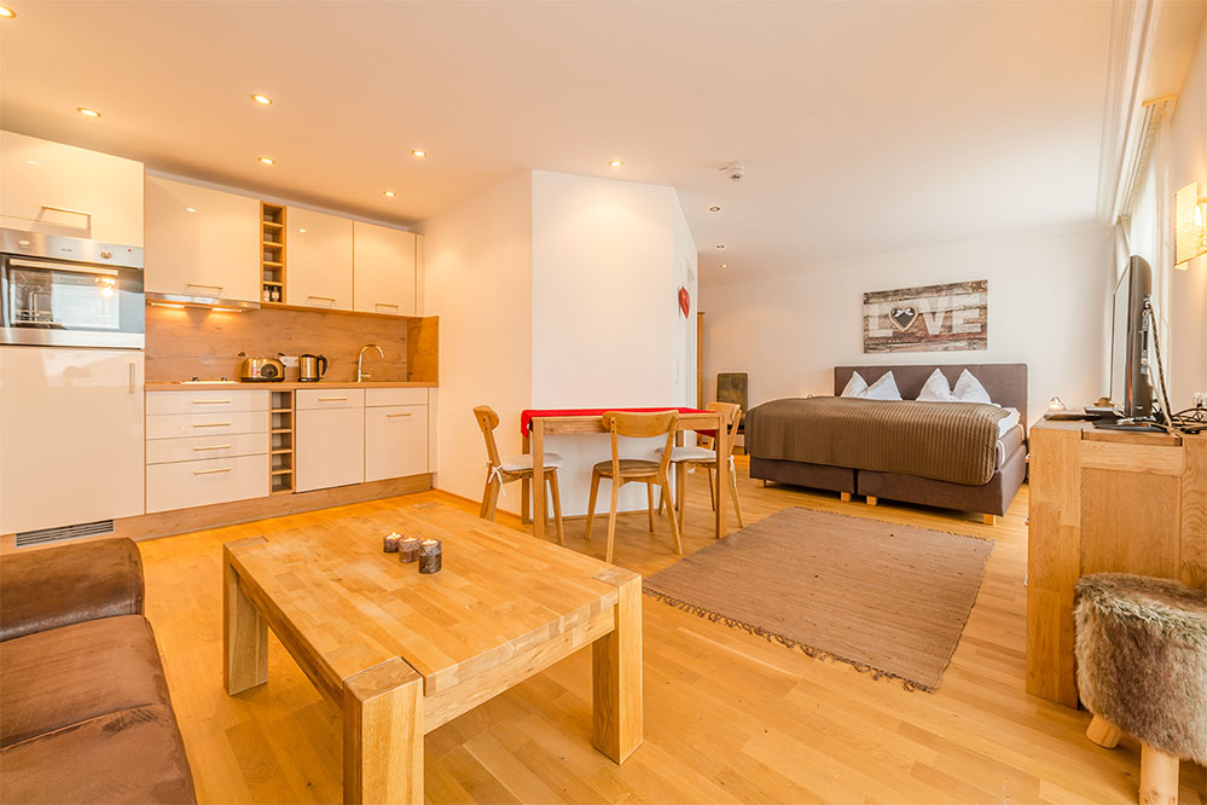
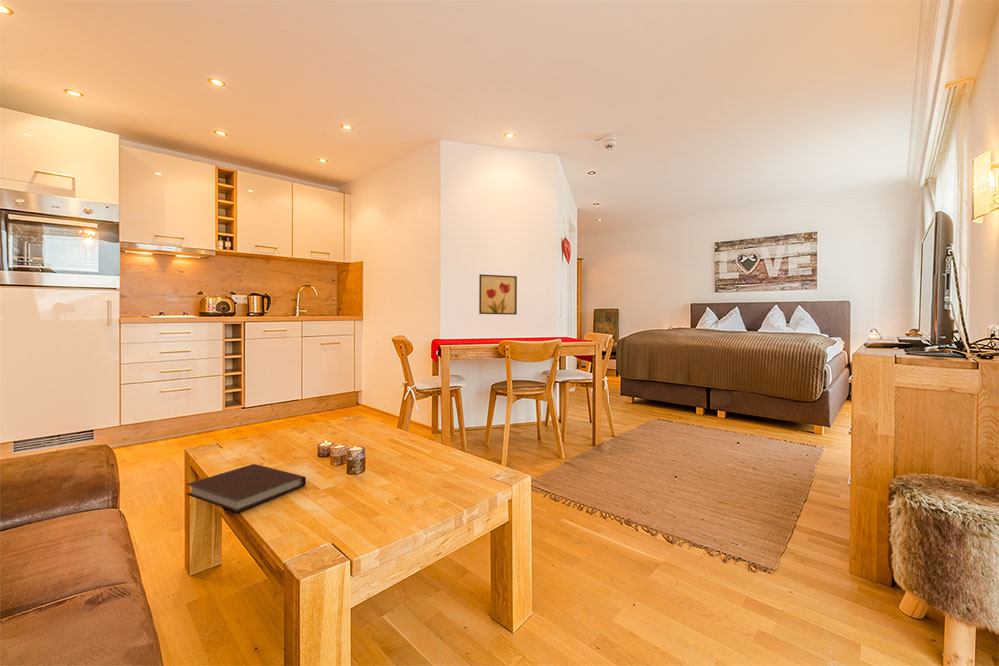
+ notebook (247, 484)
+ wall art (498, 294)
